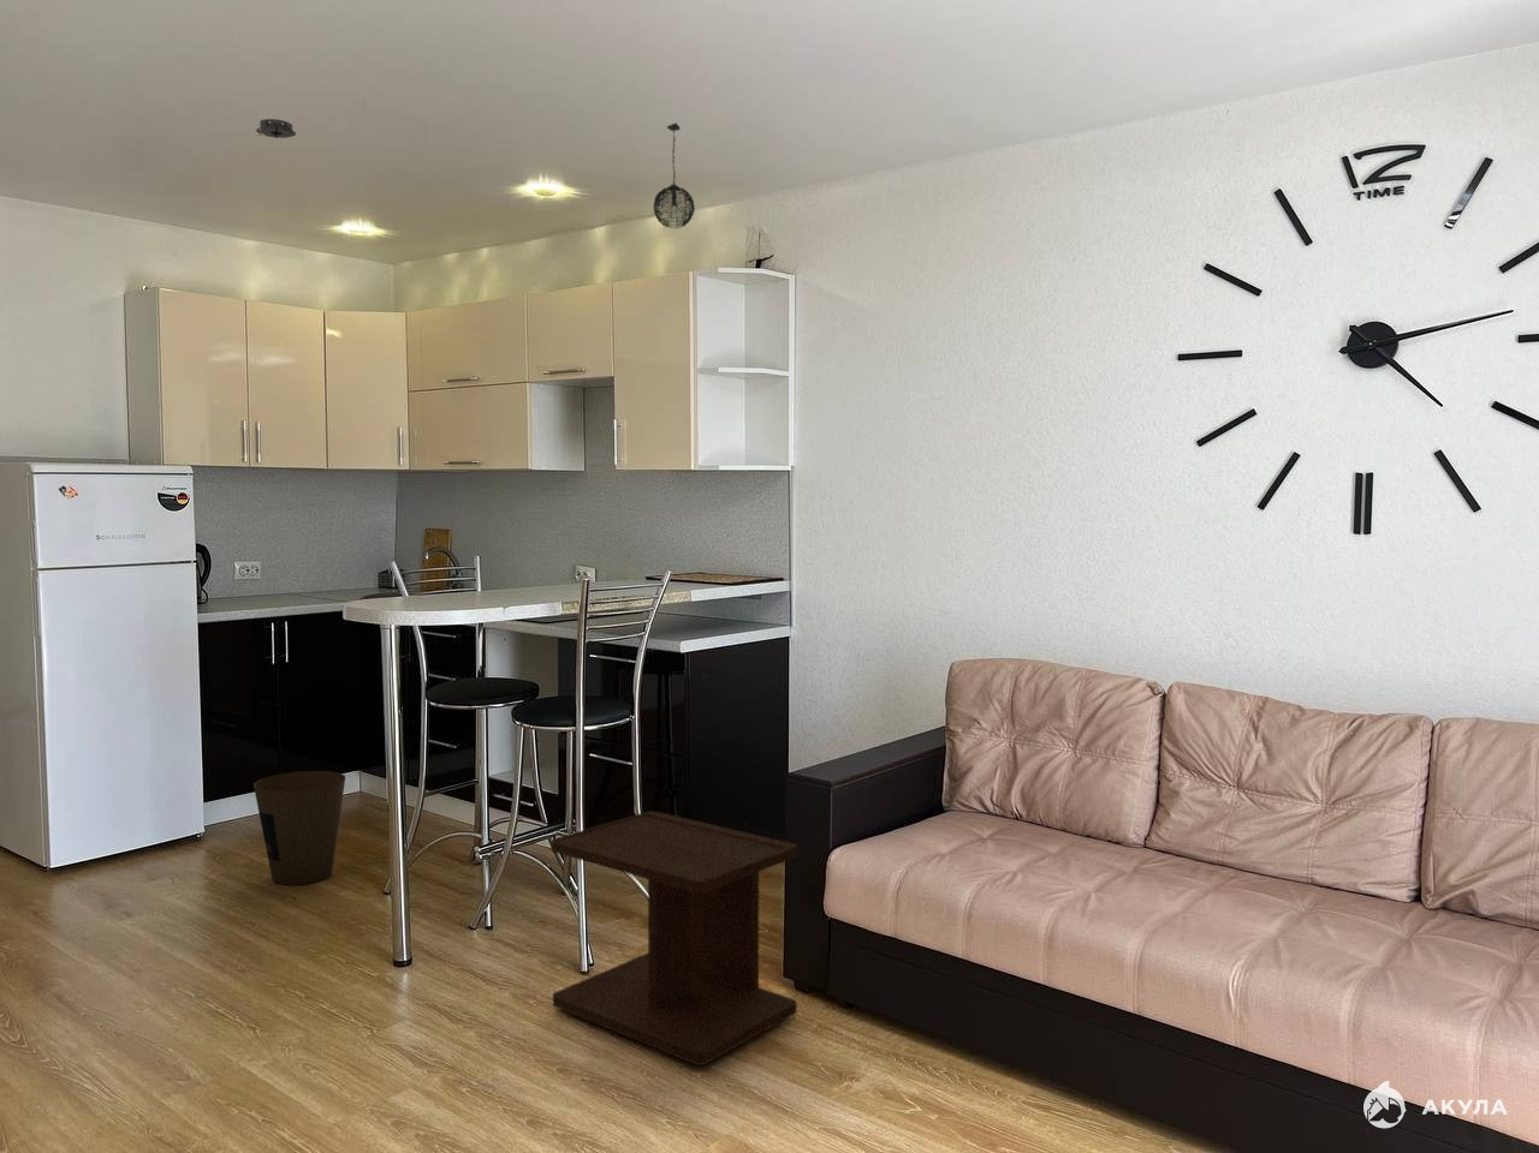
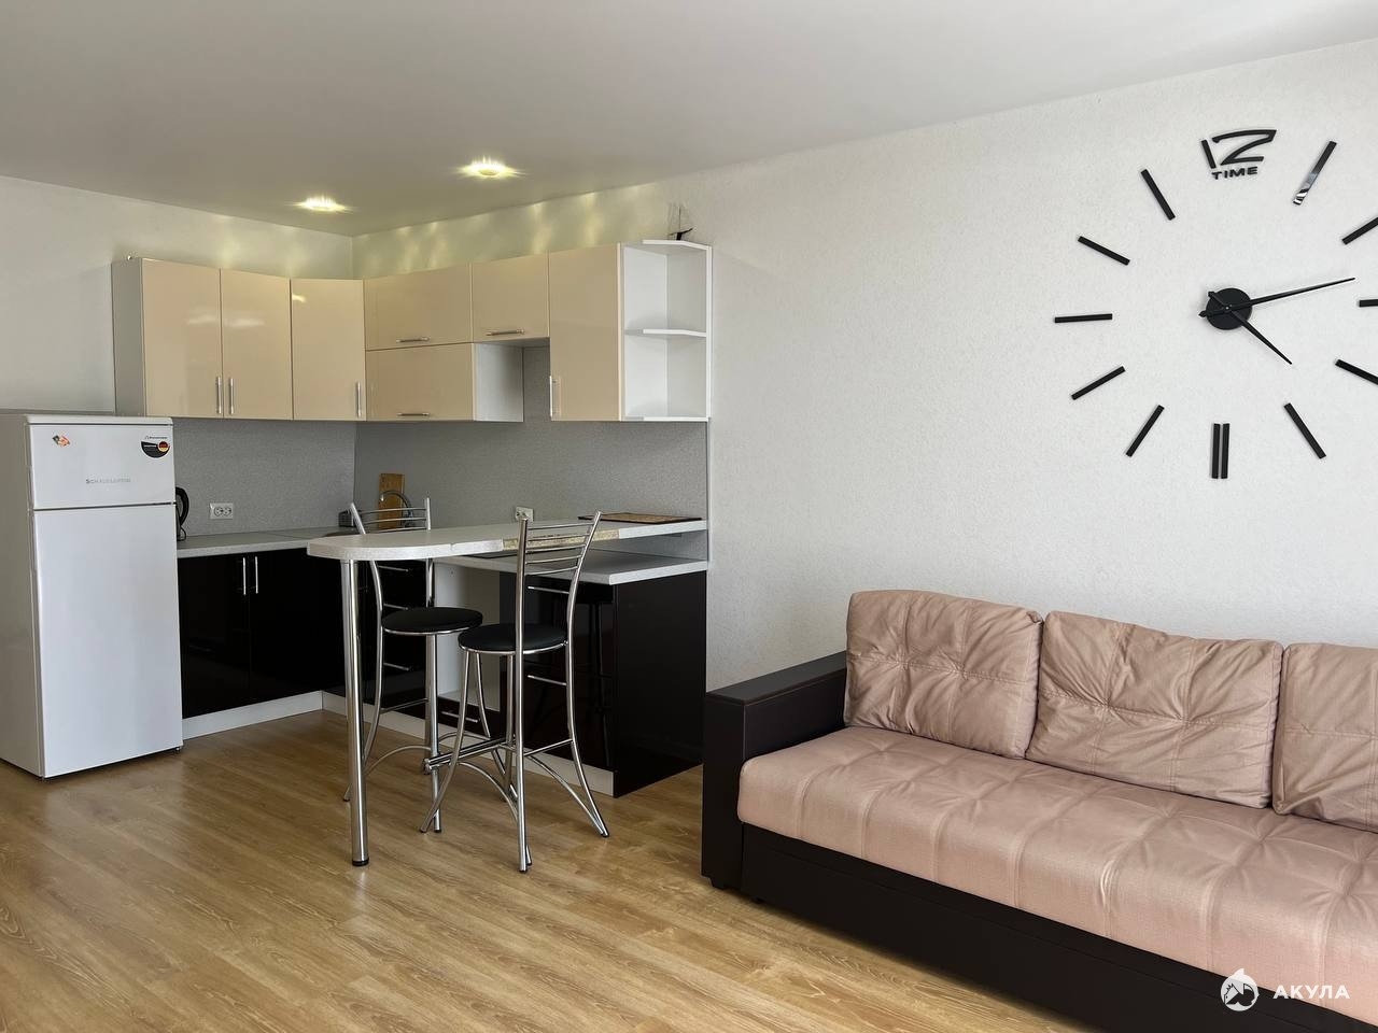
- pendant light (674, 176)
- trash can (301, 827)
- smoke detector (274, 128)
- side table (674, 928)
